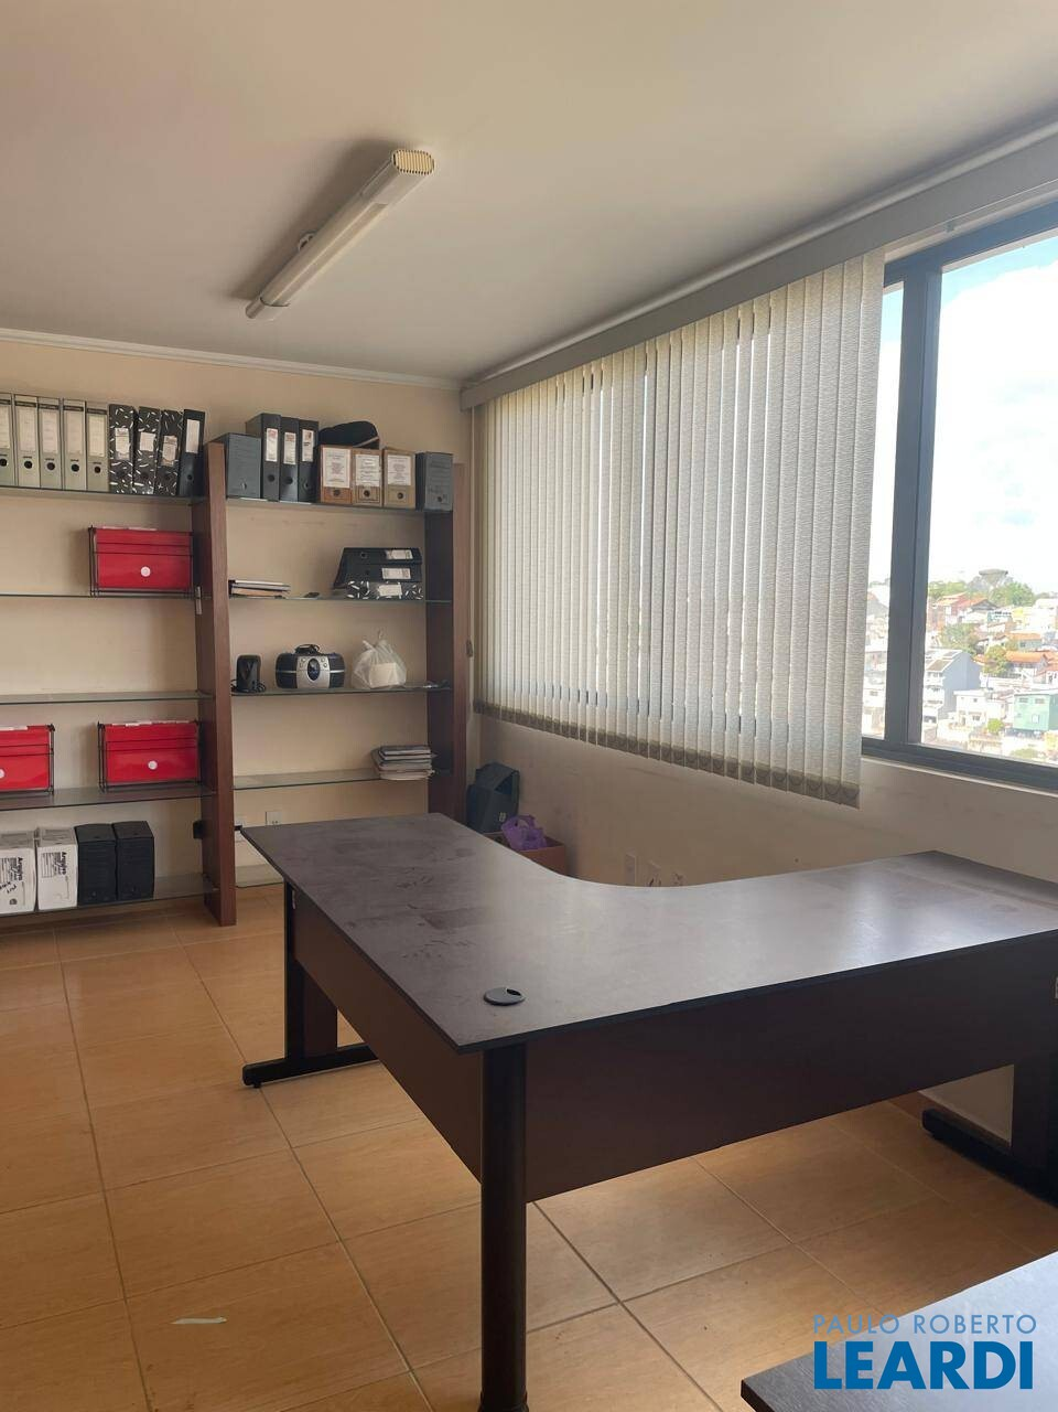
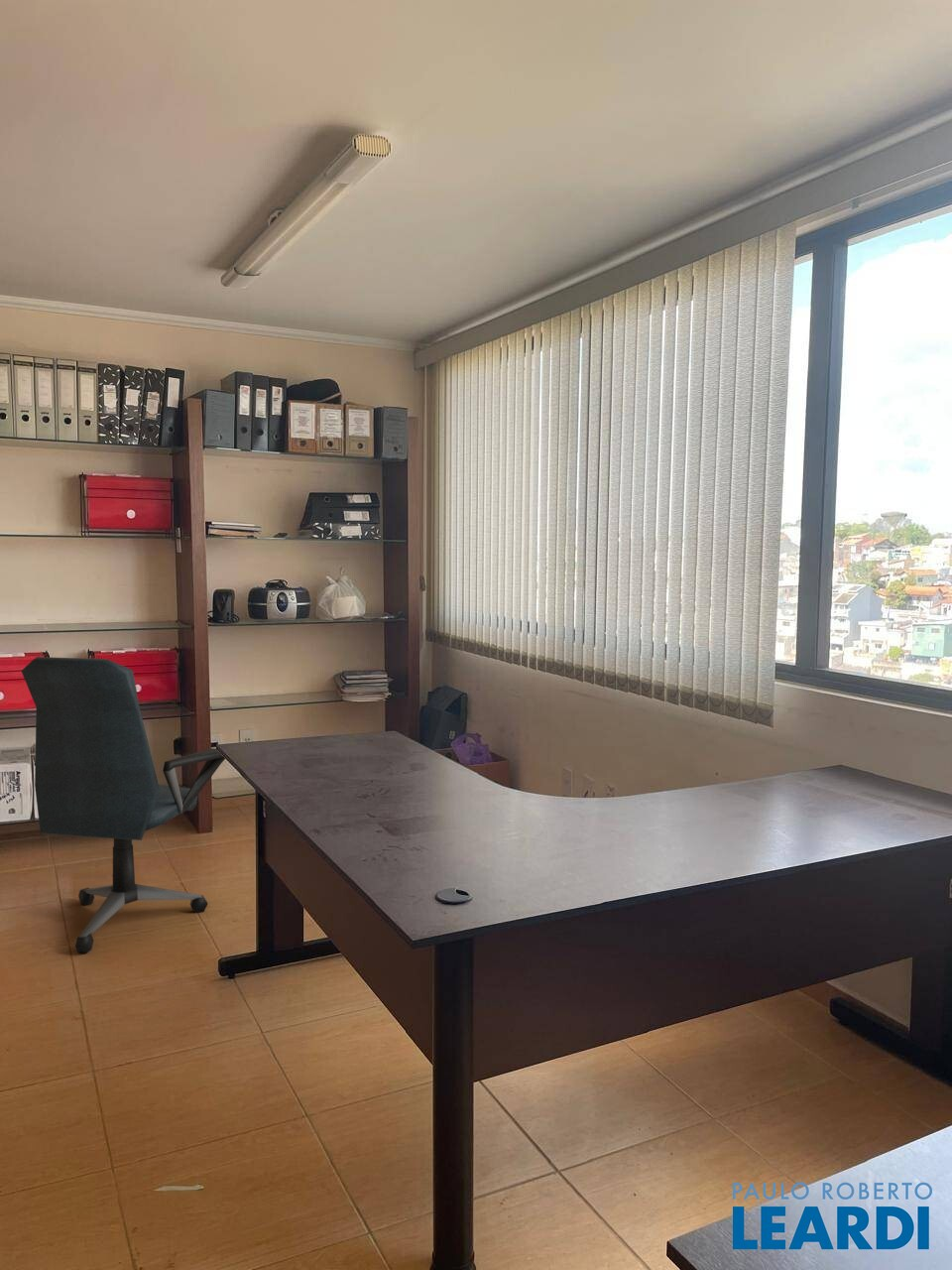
+ office chair (114, 789)
